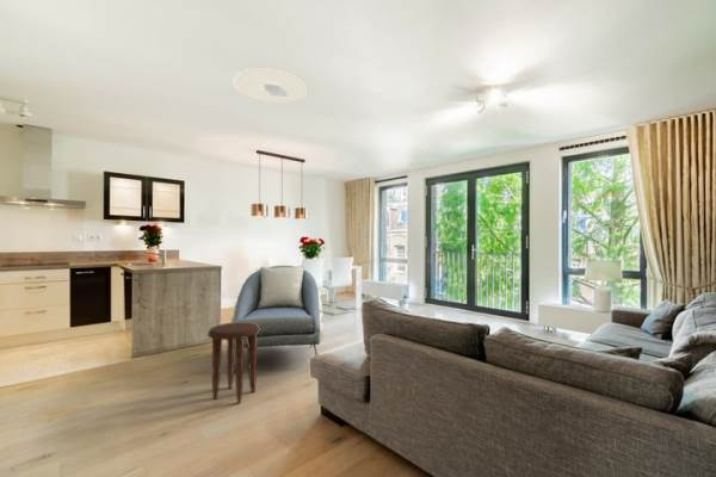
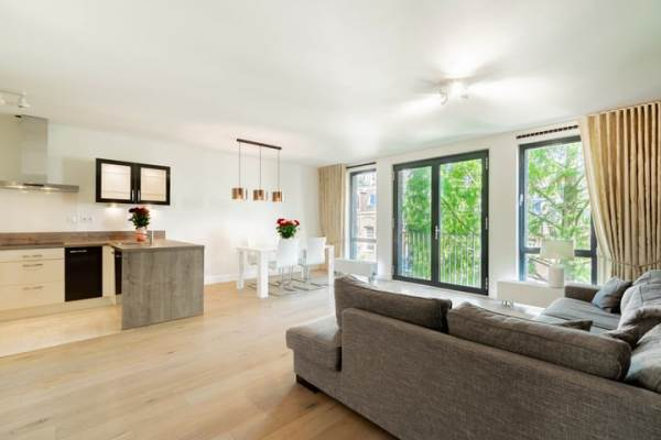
- ceiling light (271, 83)
- armchair (279, 311)
- side table (235, 360)
